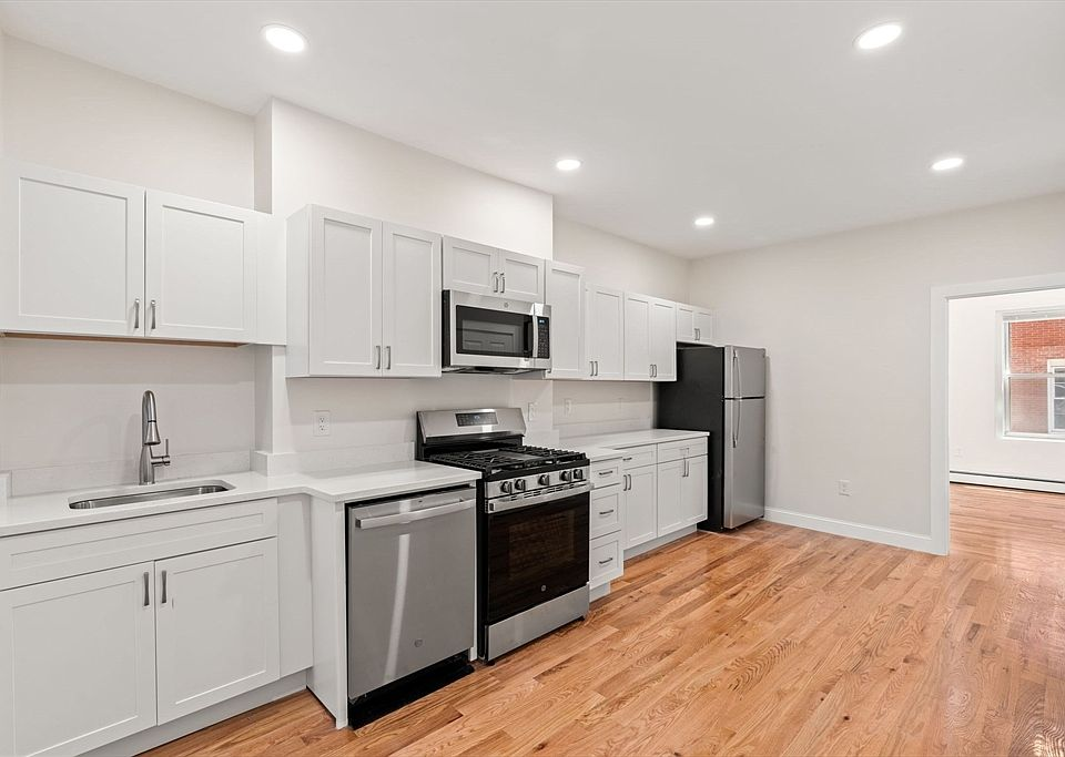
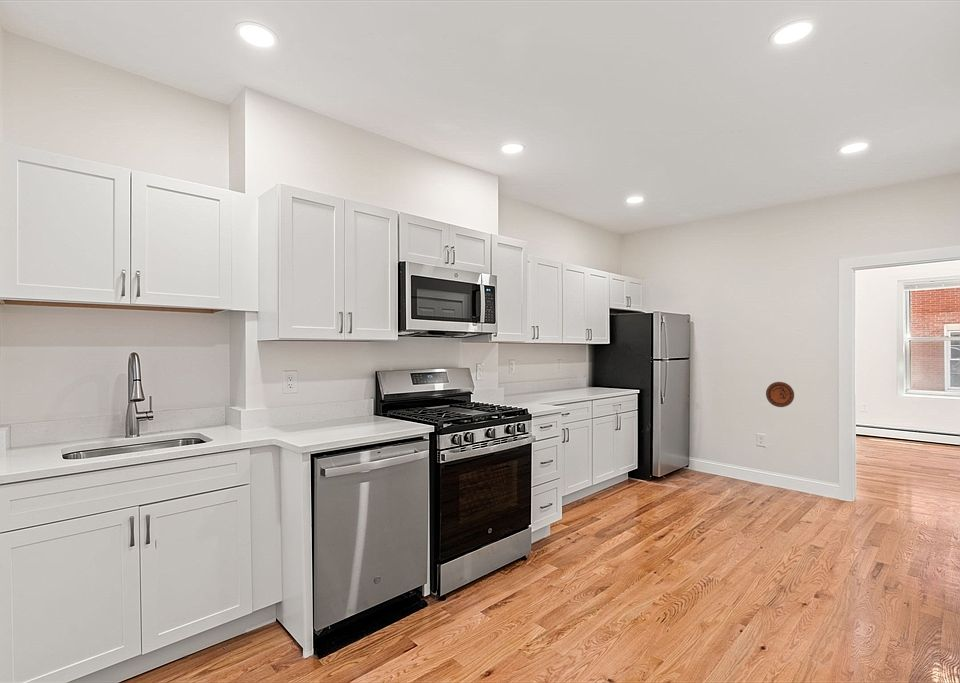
+ decorative plate (779, 394)
